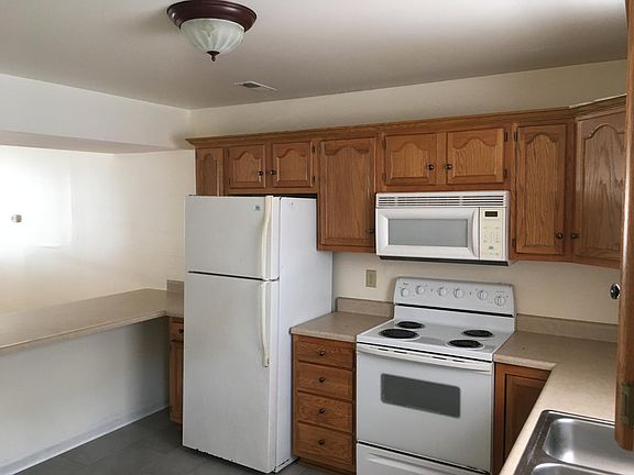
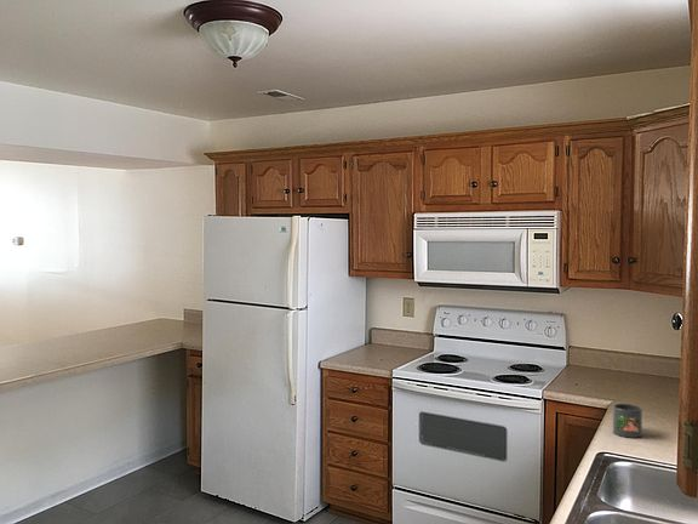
+ mug (627, 418)
